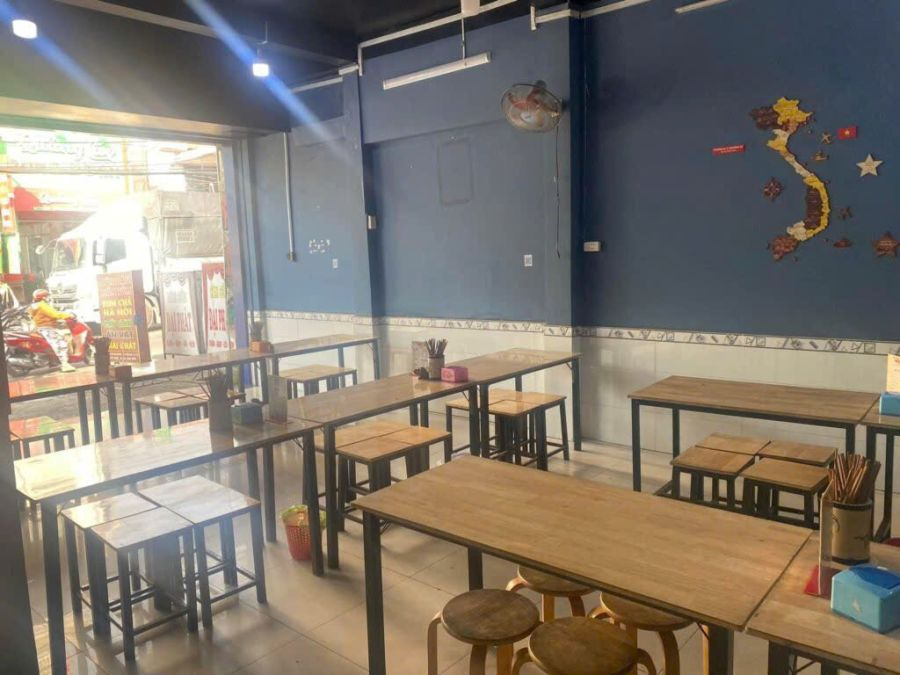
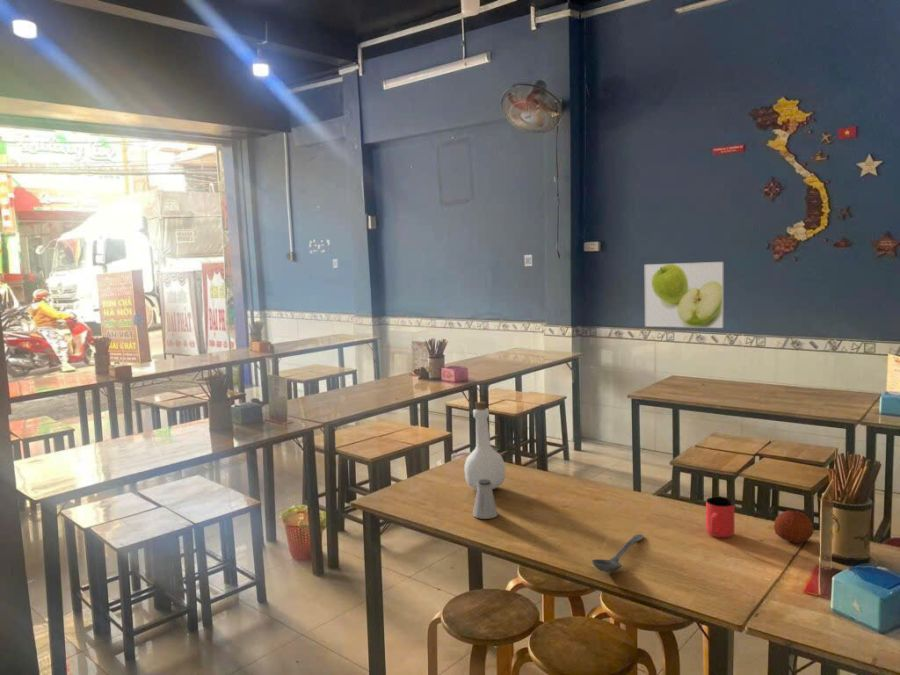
+ fruit (793, 525)
+ cup (718, 519)
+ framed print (682, 295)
+ saltshaker (484, 497)
+ bottle (484, 446)
+ stirrer (621, 549)
